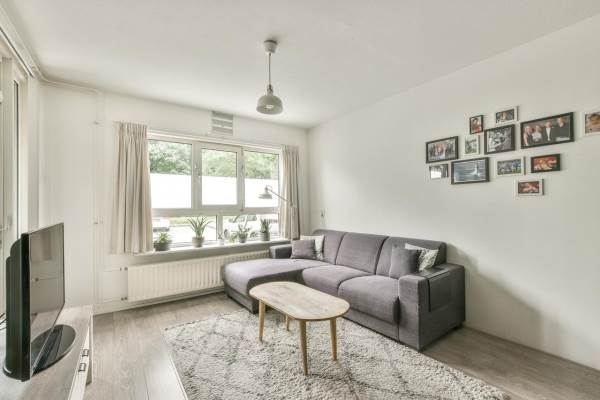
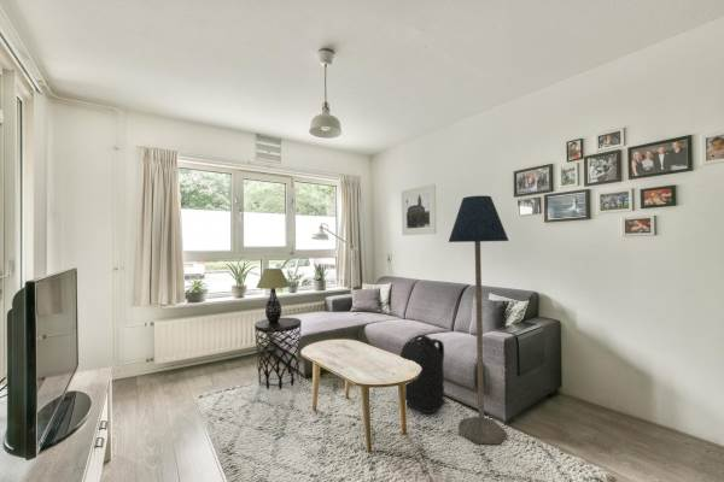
+ table lamp (273, 295)
+ floor lamp (479, 313)
+ backpack (424, 370)
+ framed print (418, 211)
+ side table (278, 349)
